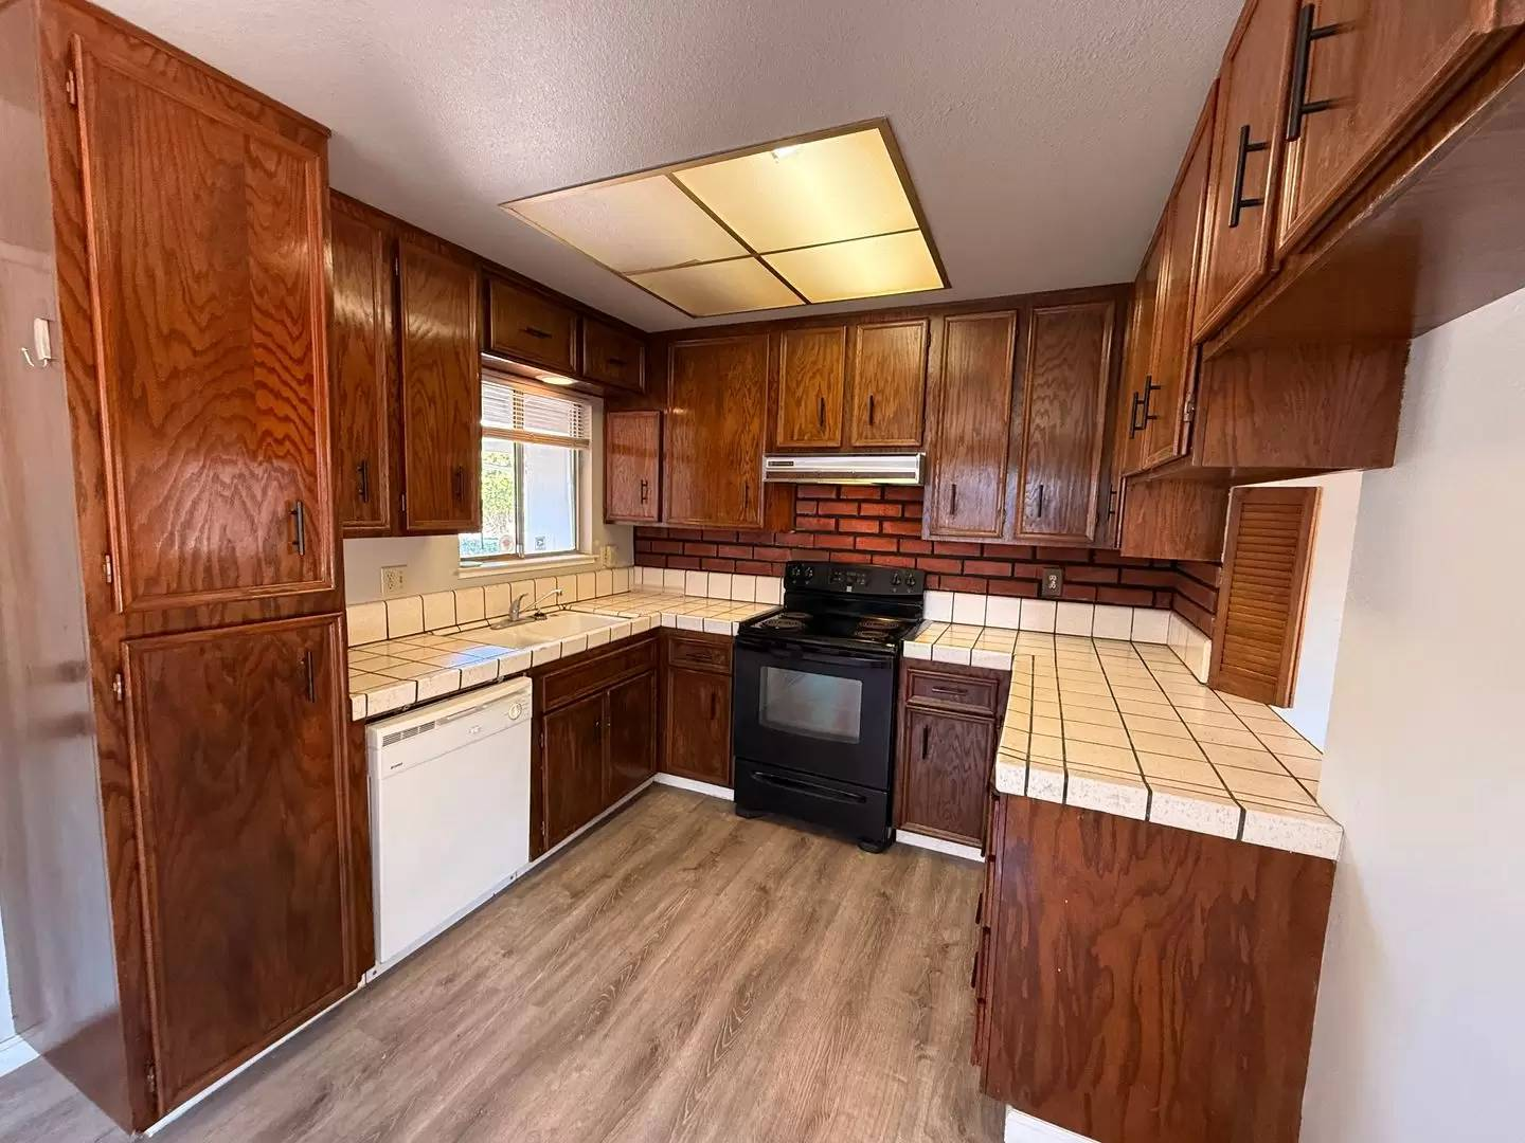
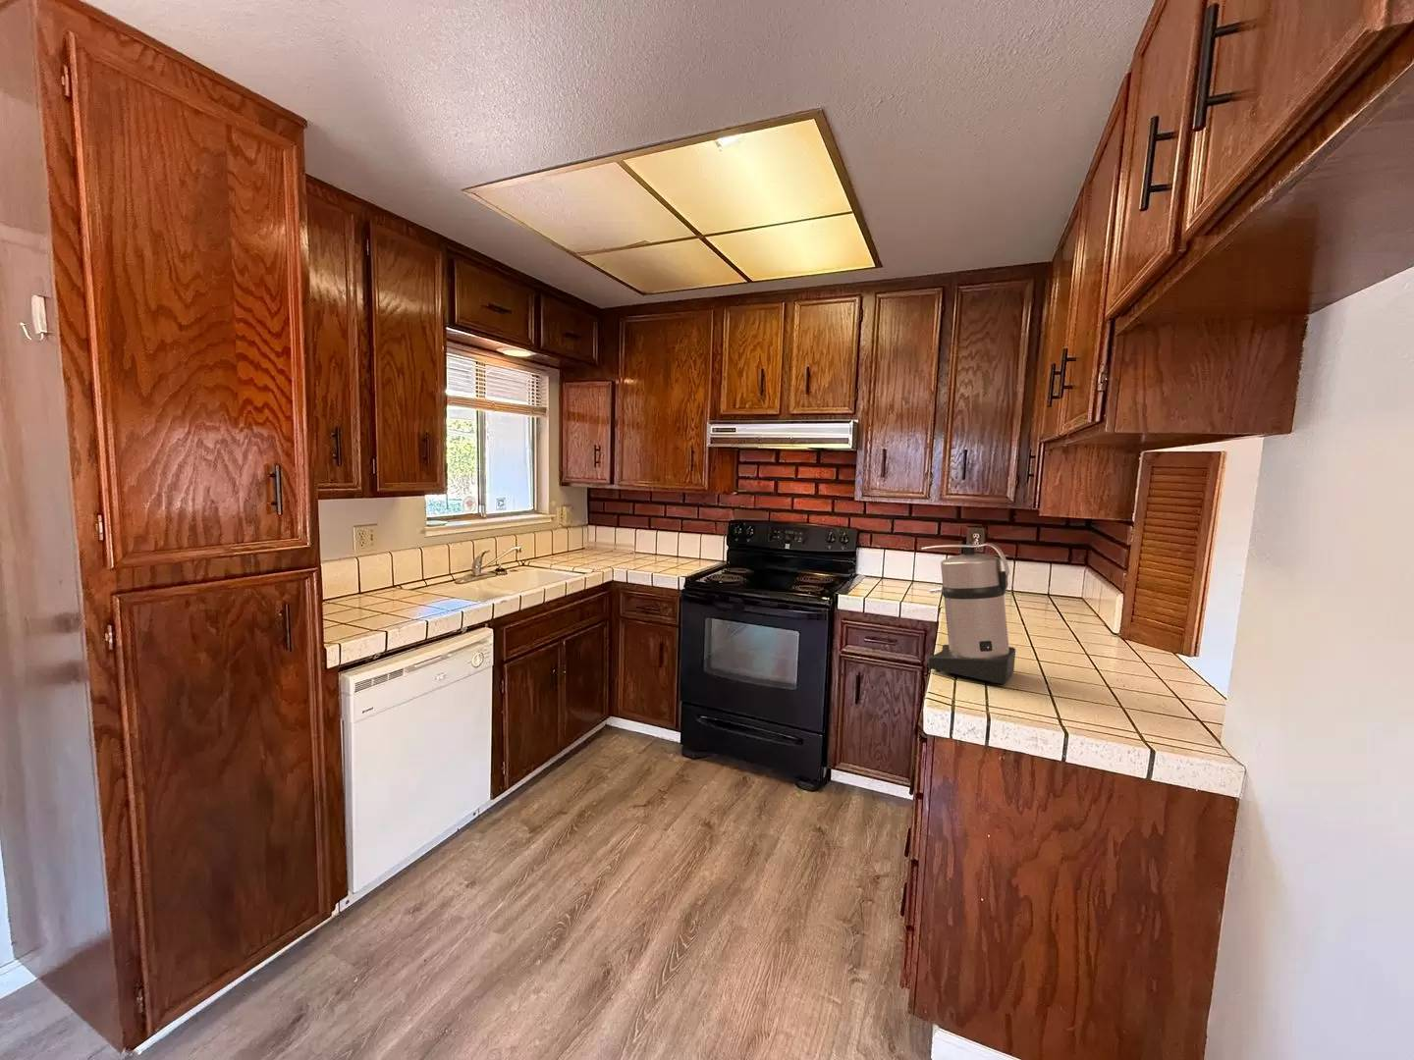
+ coffee maker (974, 608)
